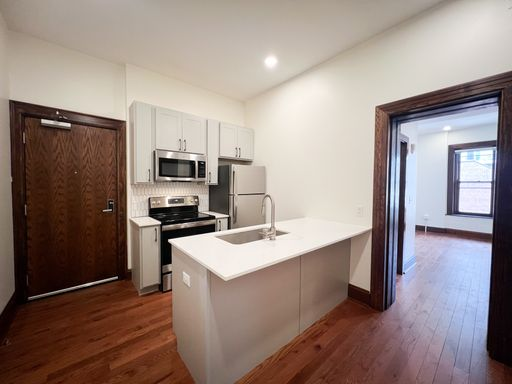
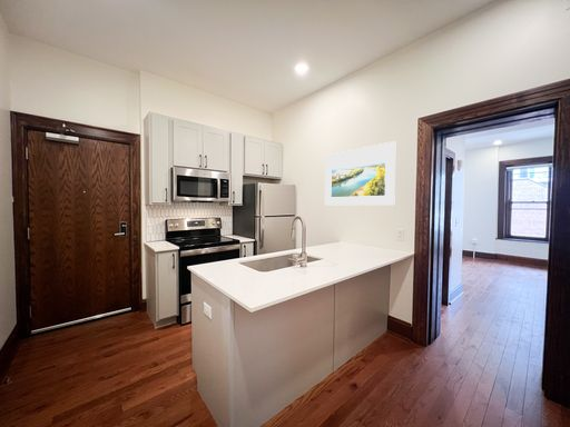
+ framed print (355, 177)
